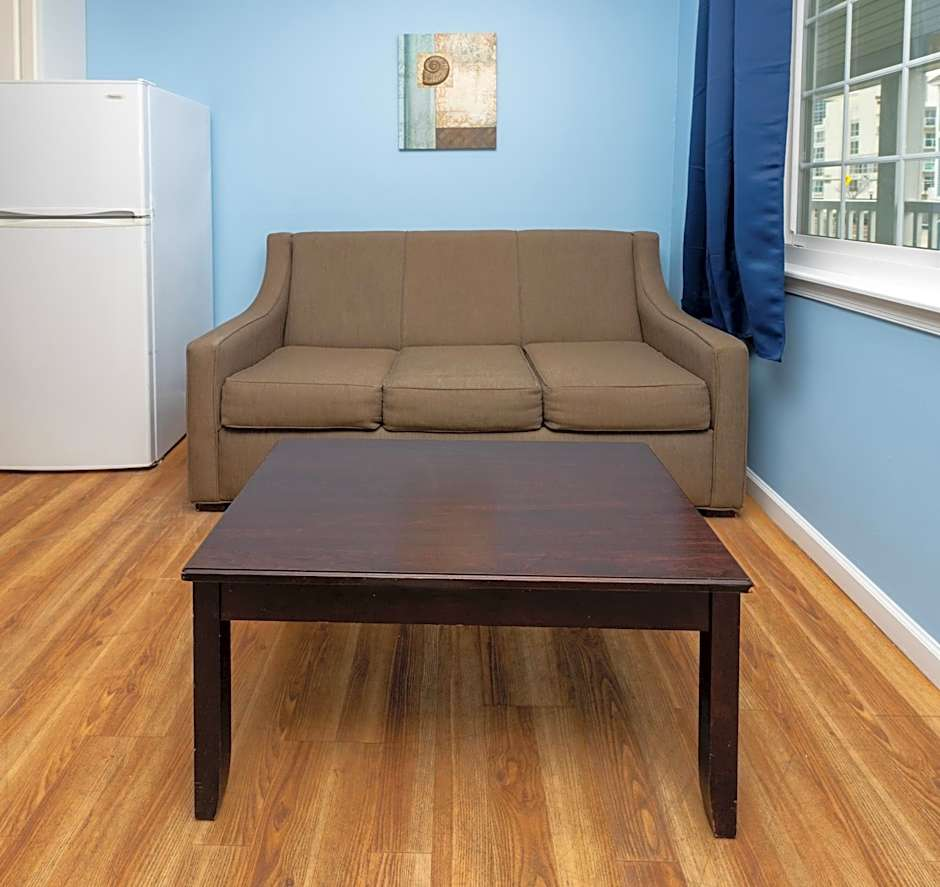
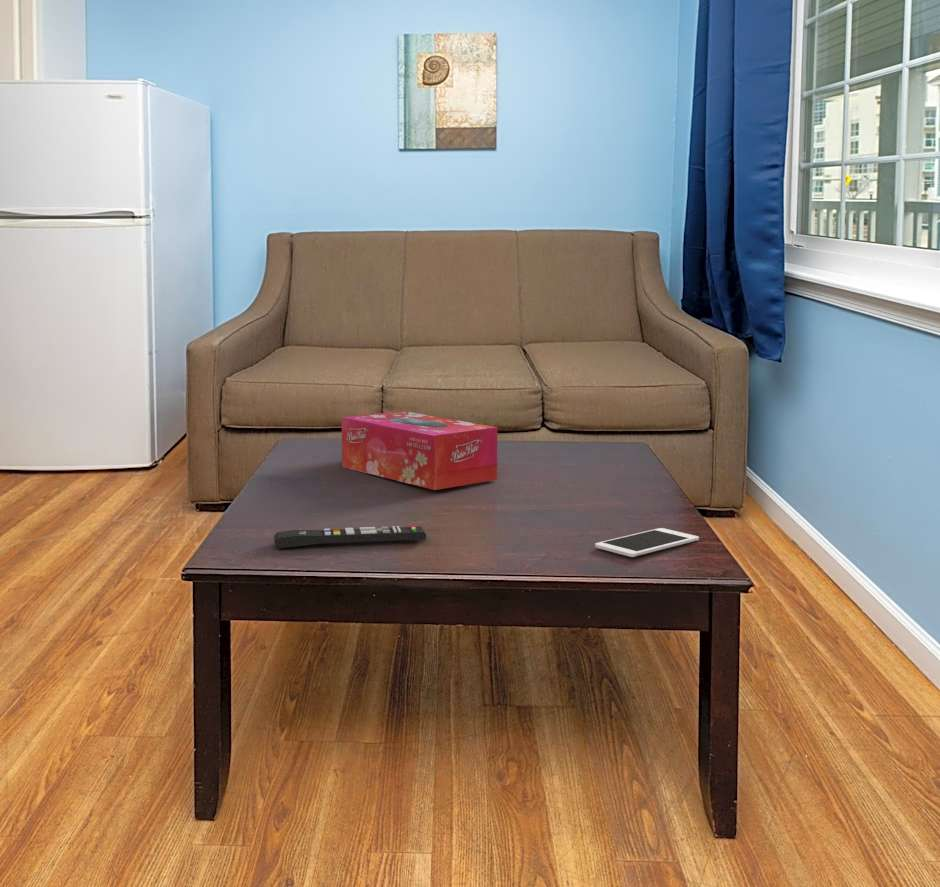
+ remote control (350, 536)
+ tissue box (417, 447)
+ cell phone (647, 541)
